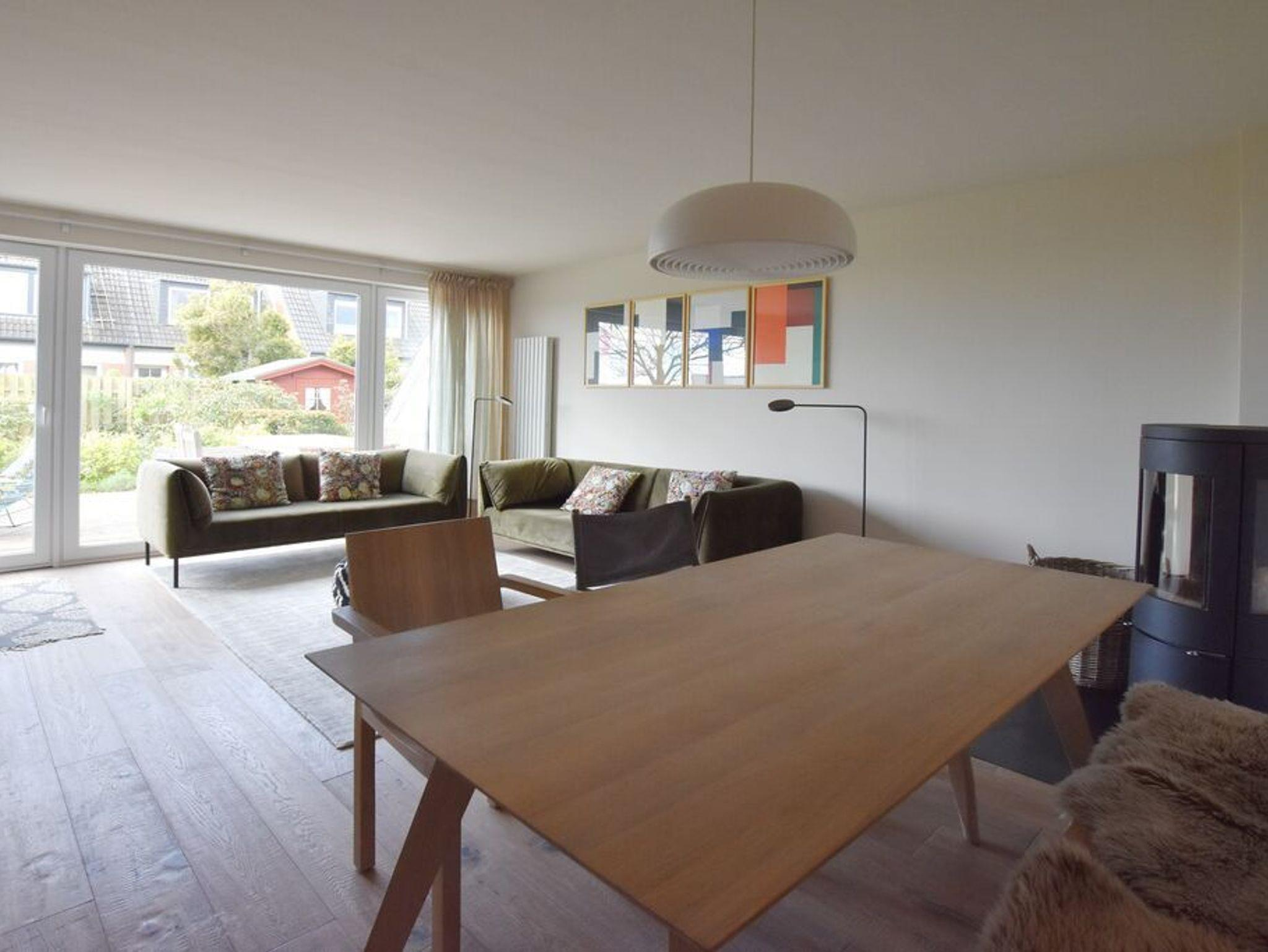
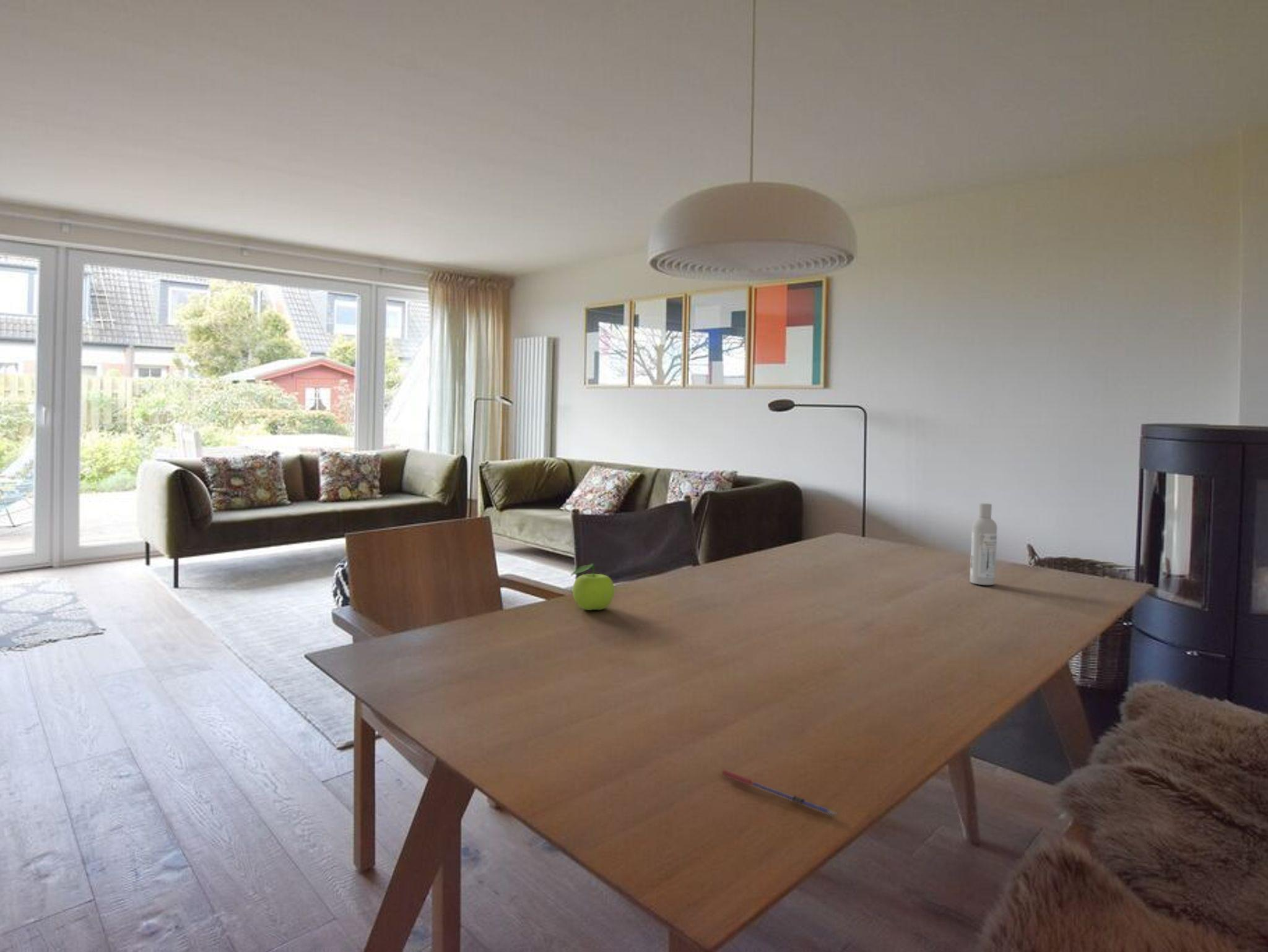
+ fruit (588, 587)
+ bottle (983, 543)
+ pen (776, 791)
